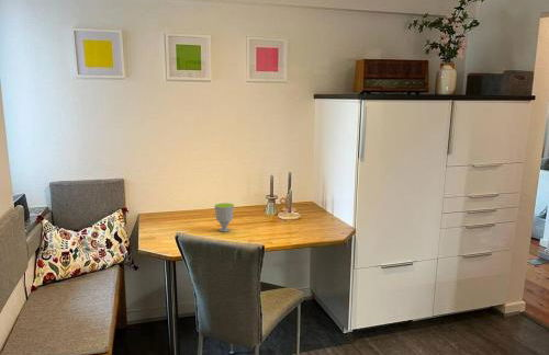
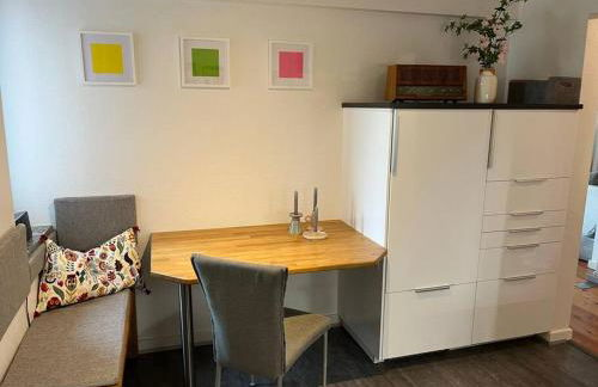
- cup (224, 217)
